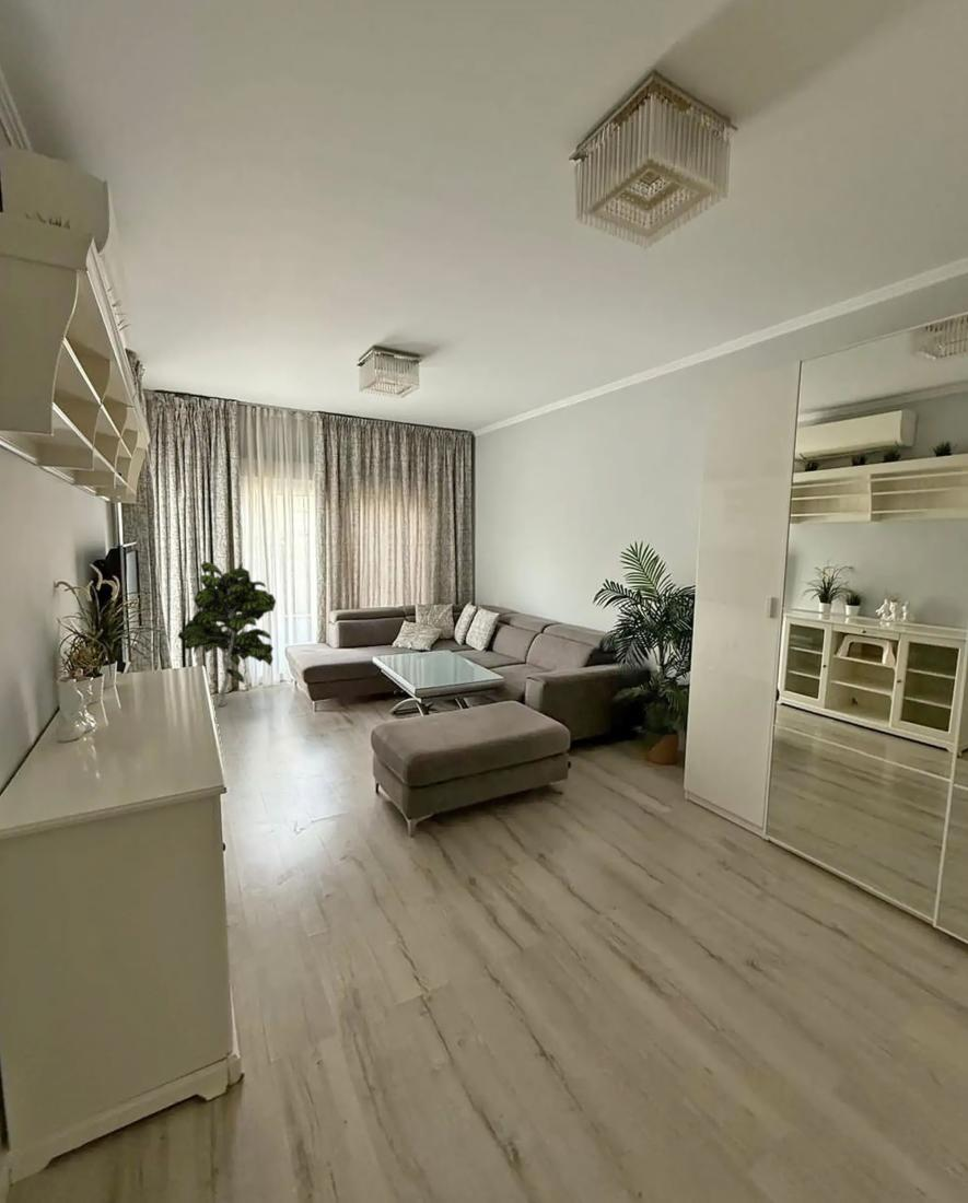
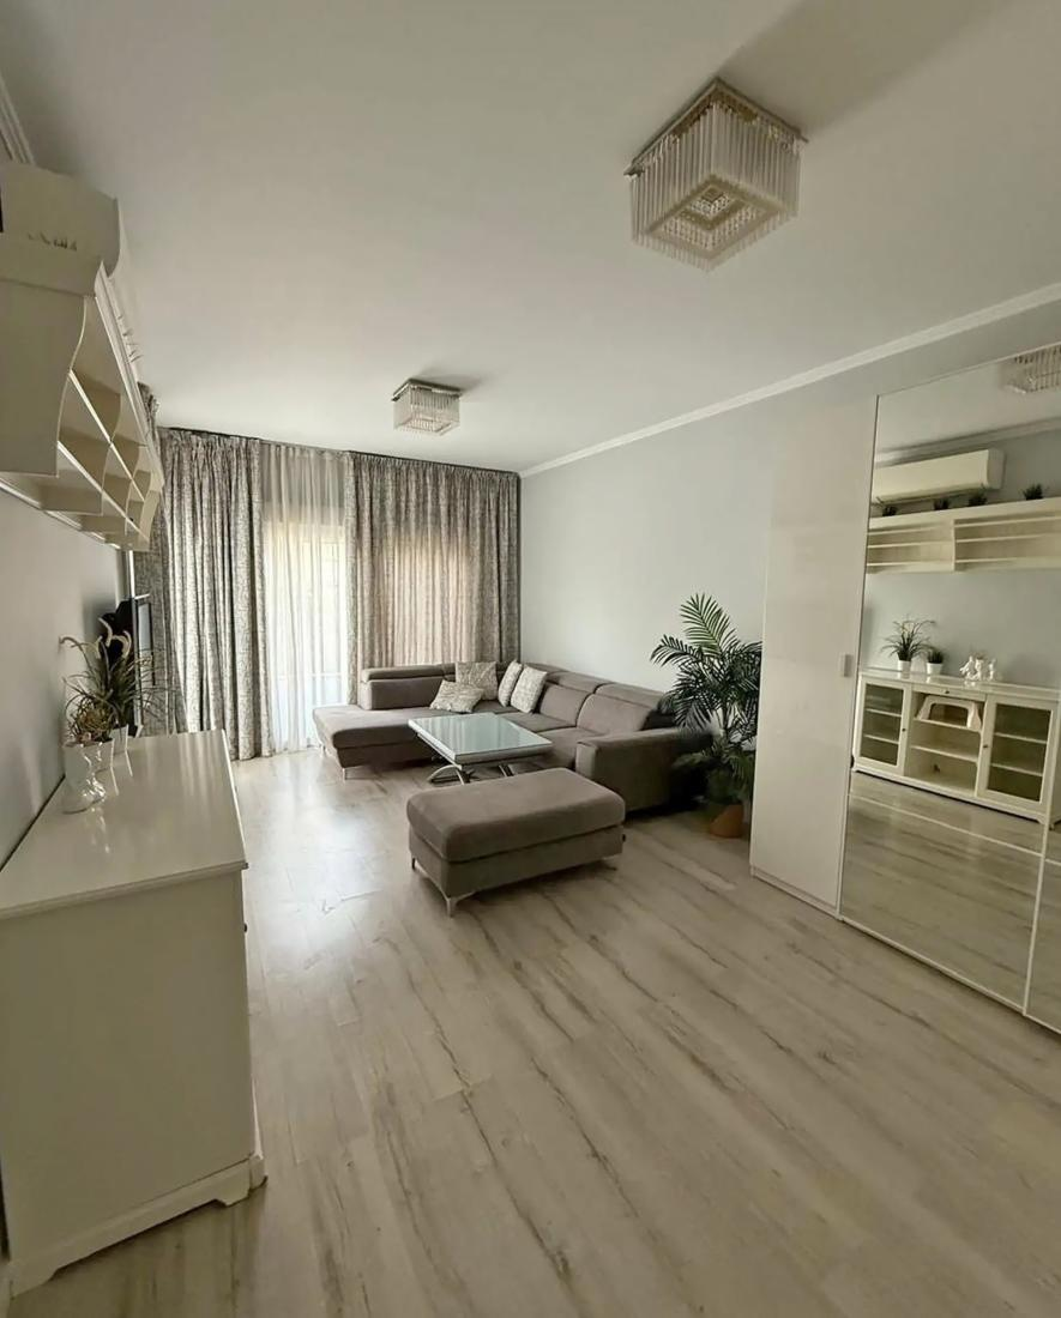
- indoor plant (228, 632)
